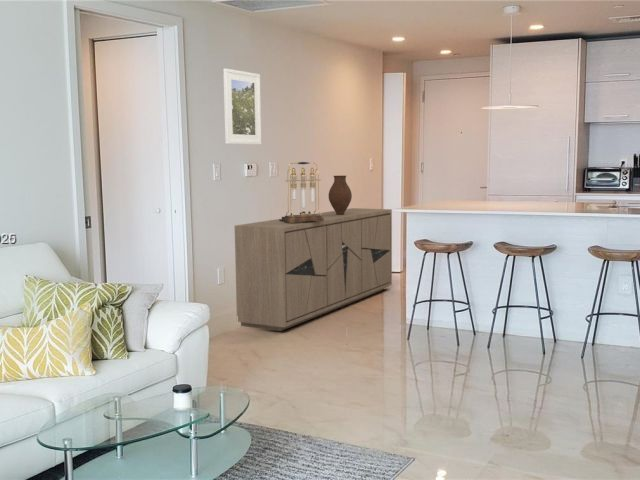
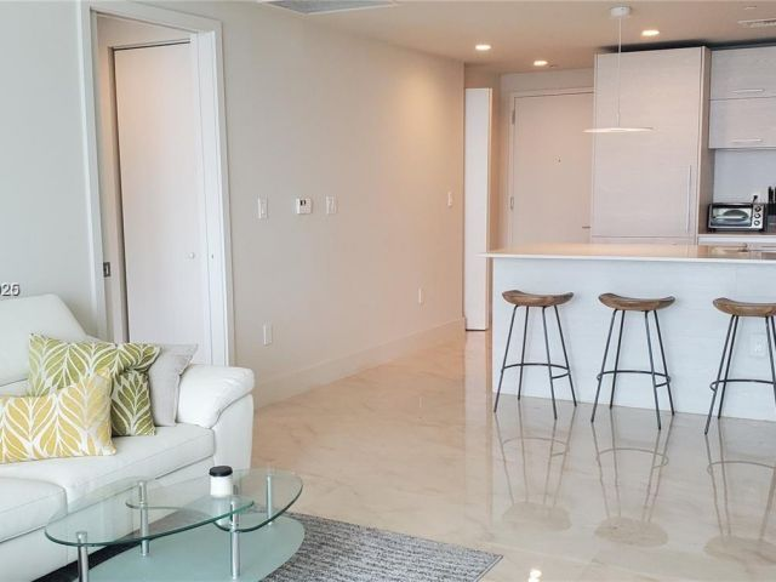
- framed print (243, 108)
- table lamp (300, 191)
- vase (340, 195)
- sideboard (323, 261)
